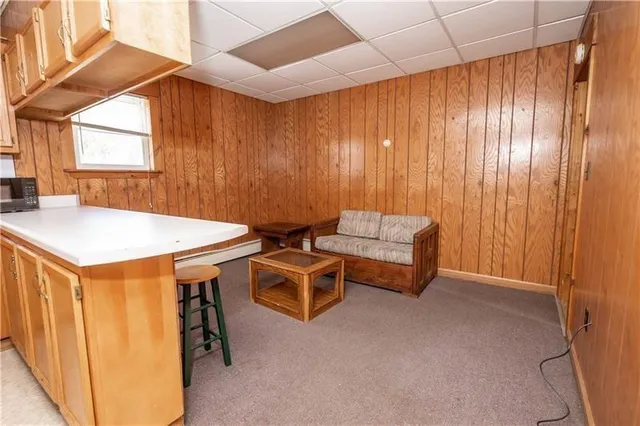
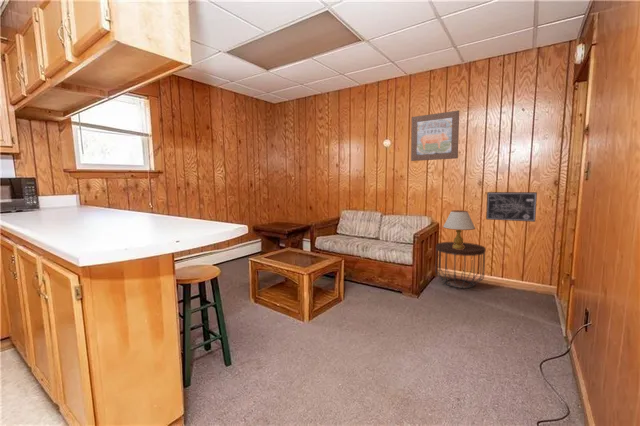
+ table lamp (458, 229)
+ wall art (510, 206)
+ side table (454, 265)
+ wall art (434, 137)
